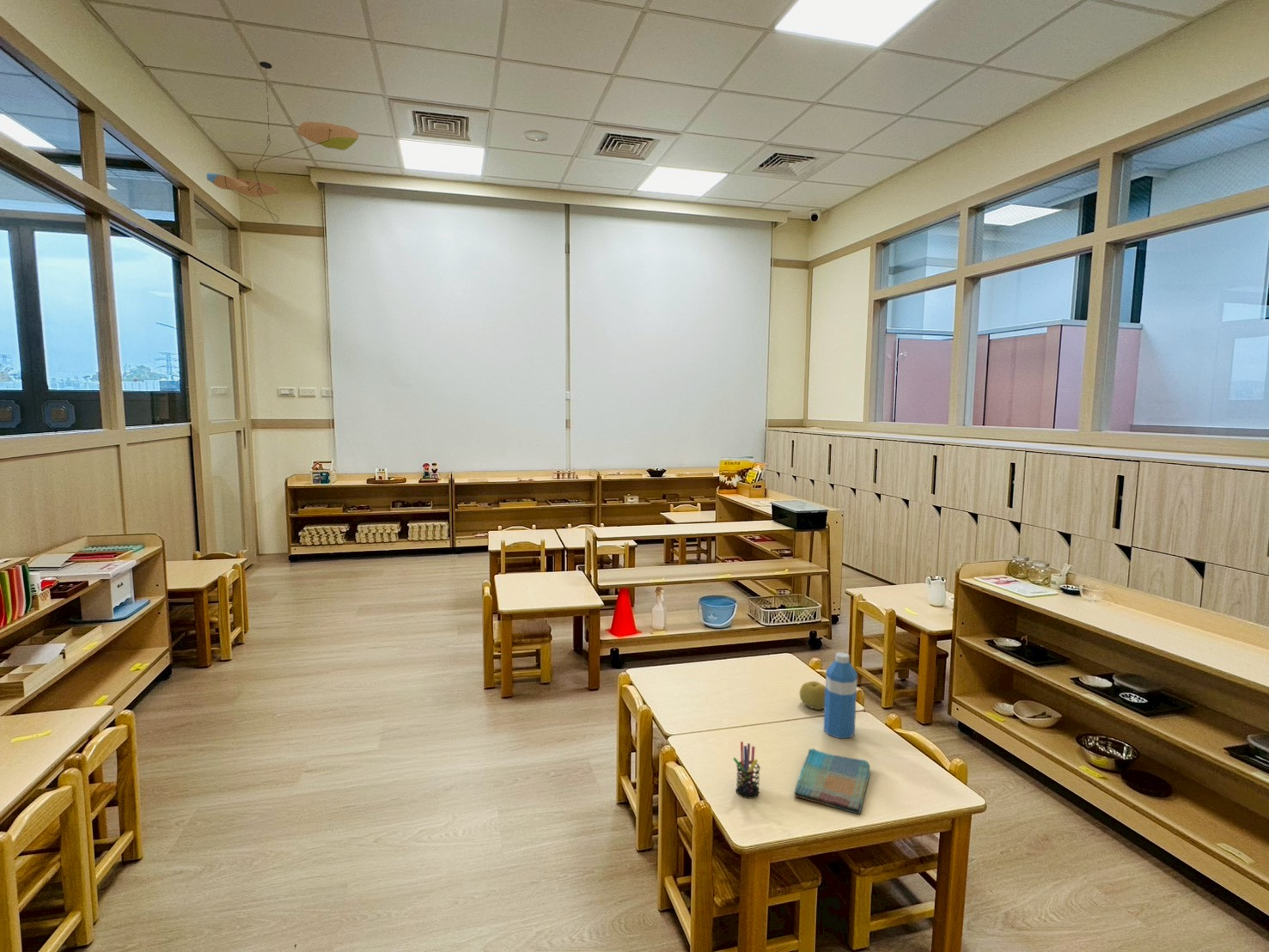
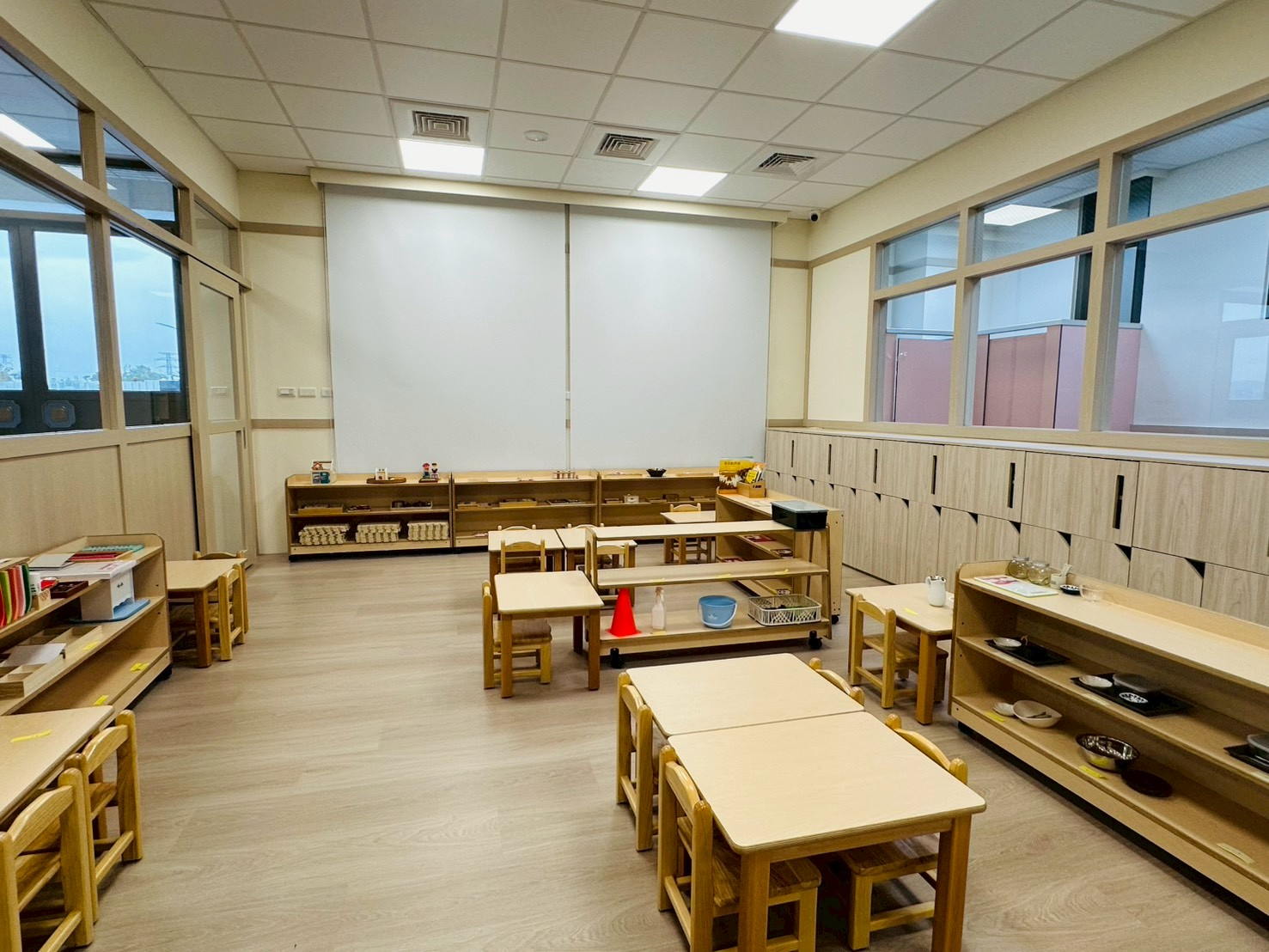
- water bottle (840, 693)
- pen holder (745, 769)
- ceiling mobile (285, 153)
- fruit (814, 694)
- dish towel (833, 778)
